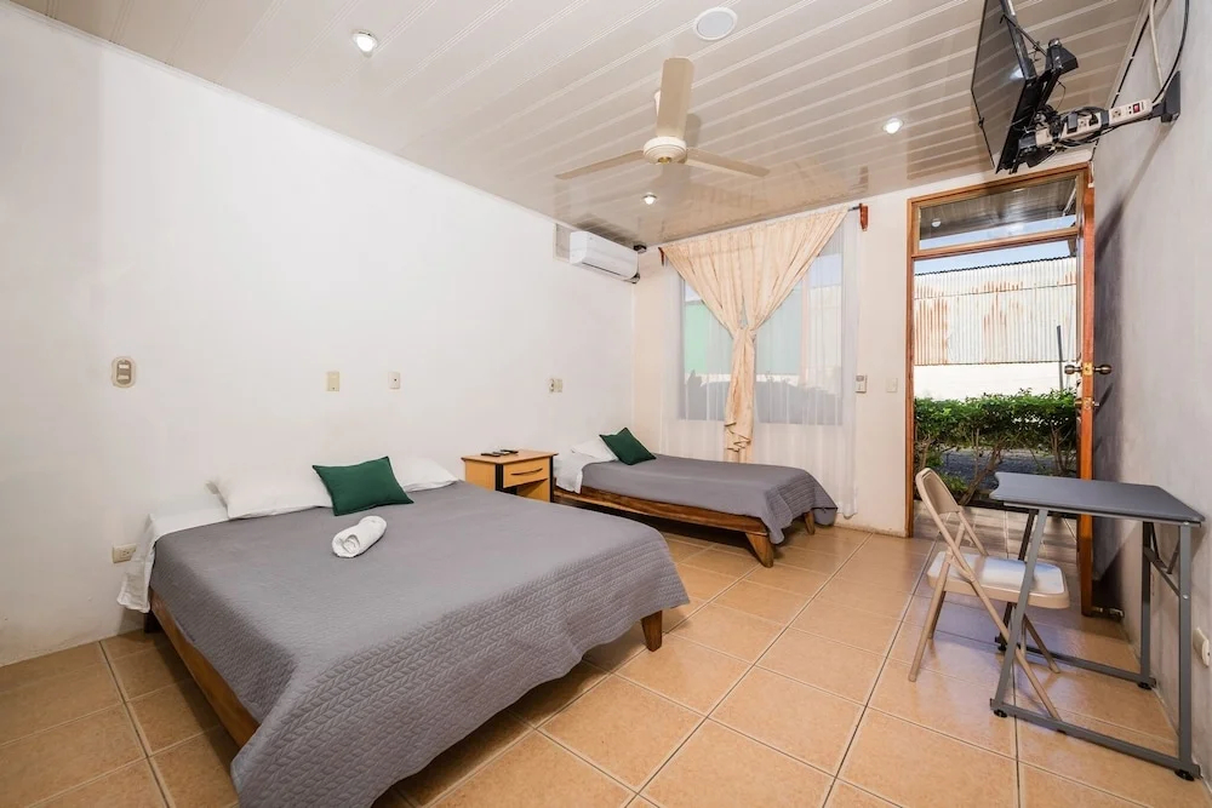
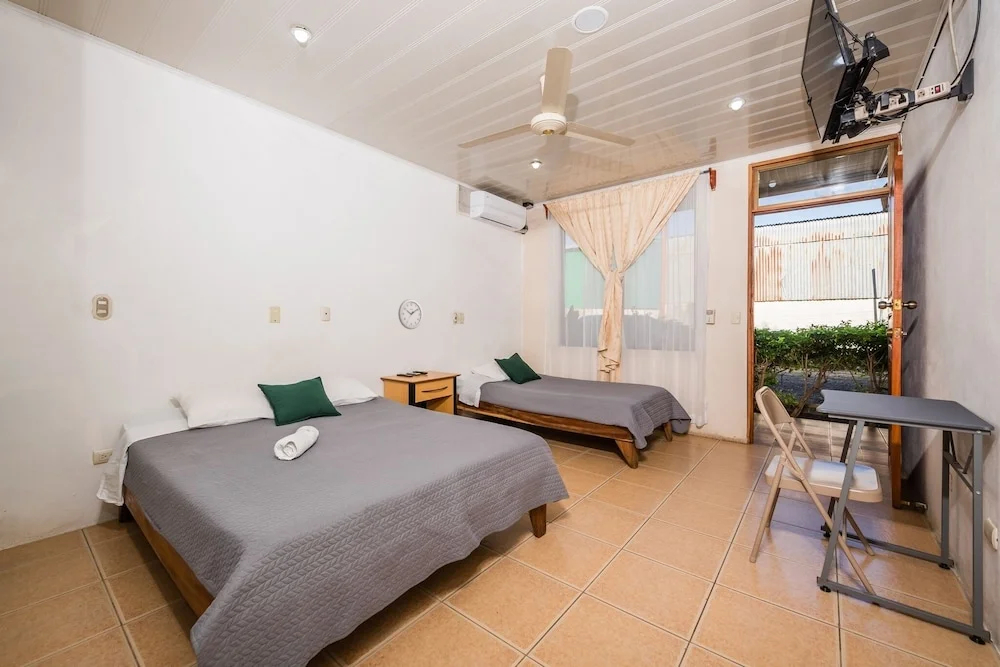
+ wall clock (411, 314)
